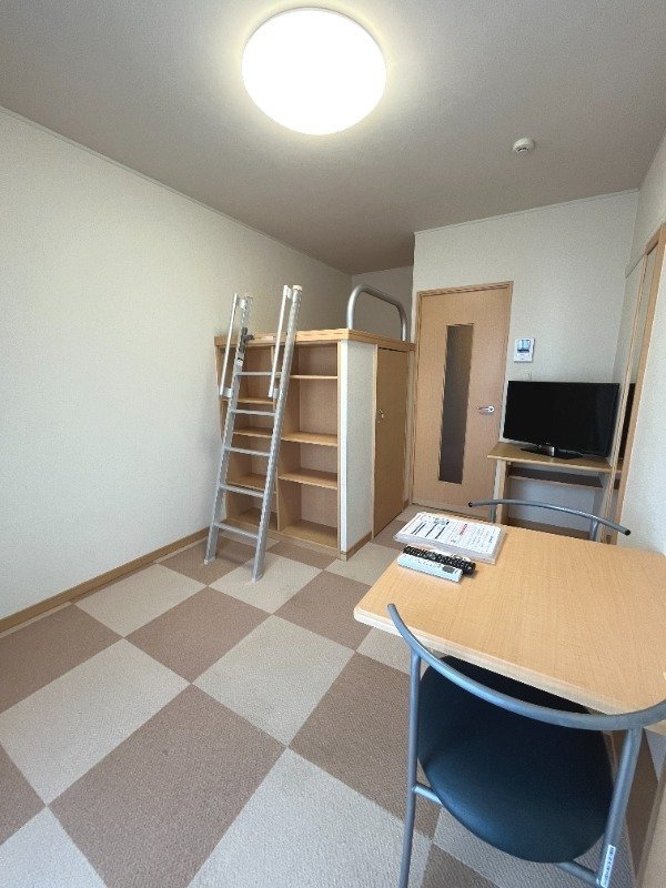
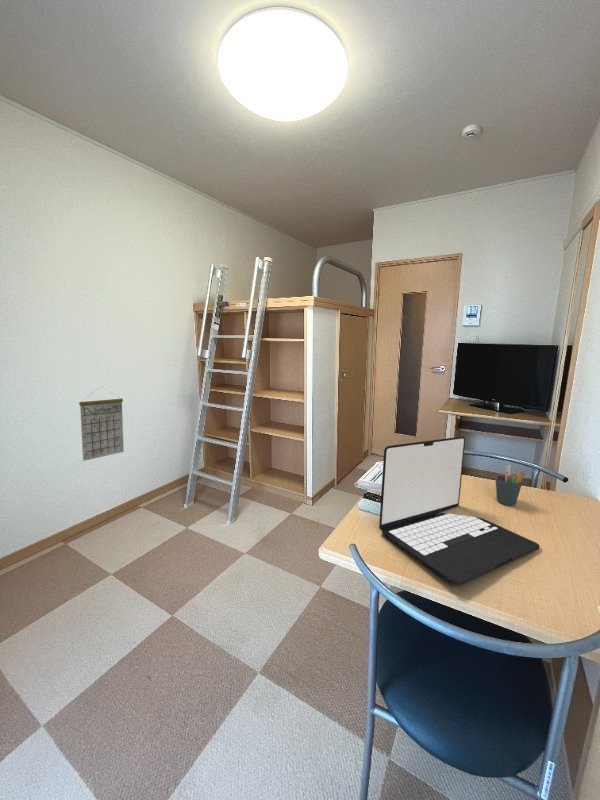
+ pen holder (508, 484)
+ calendar (103, 421)
+ laptop (459, 496)
